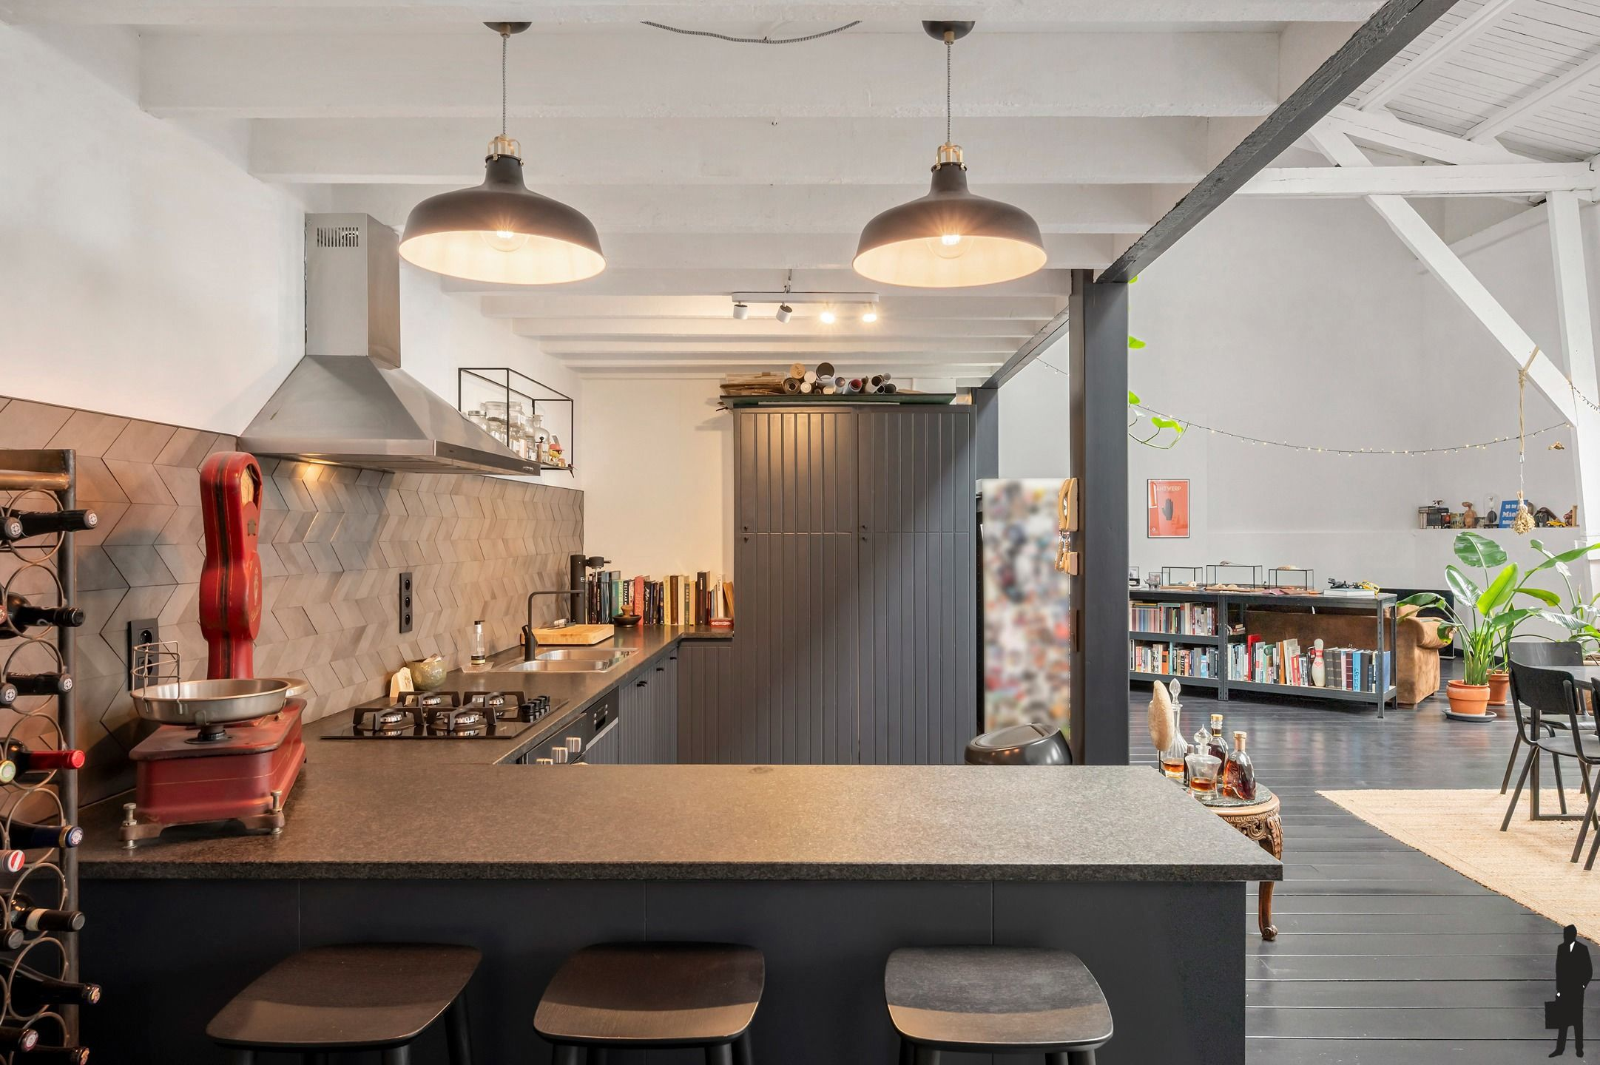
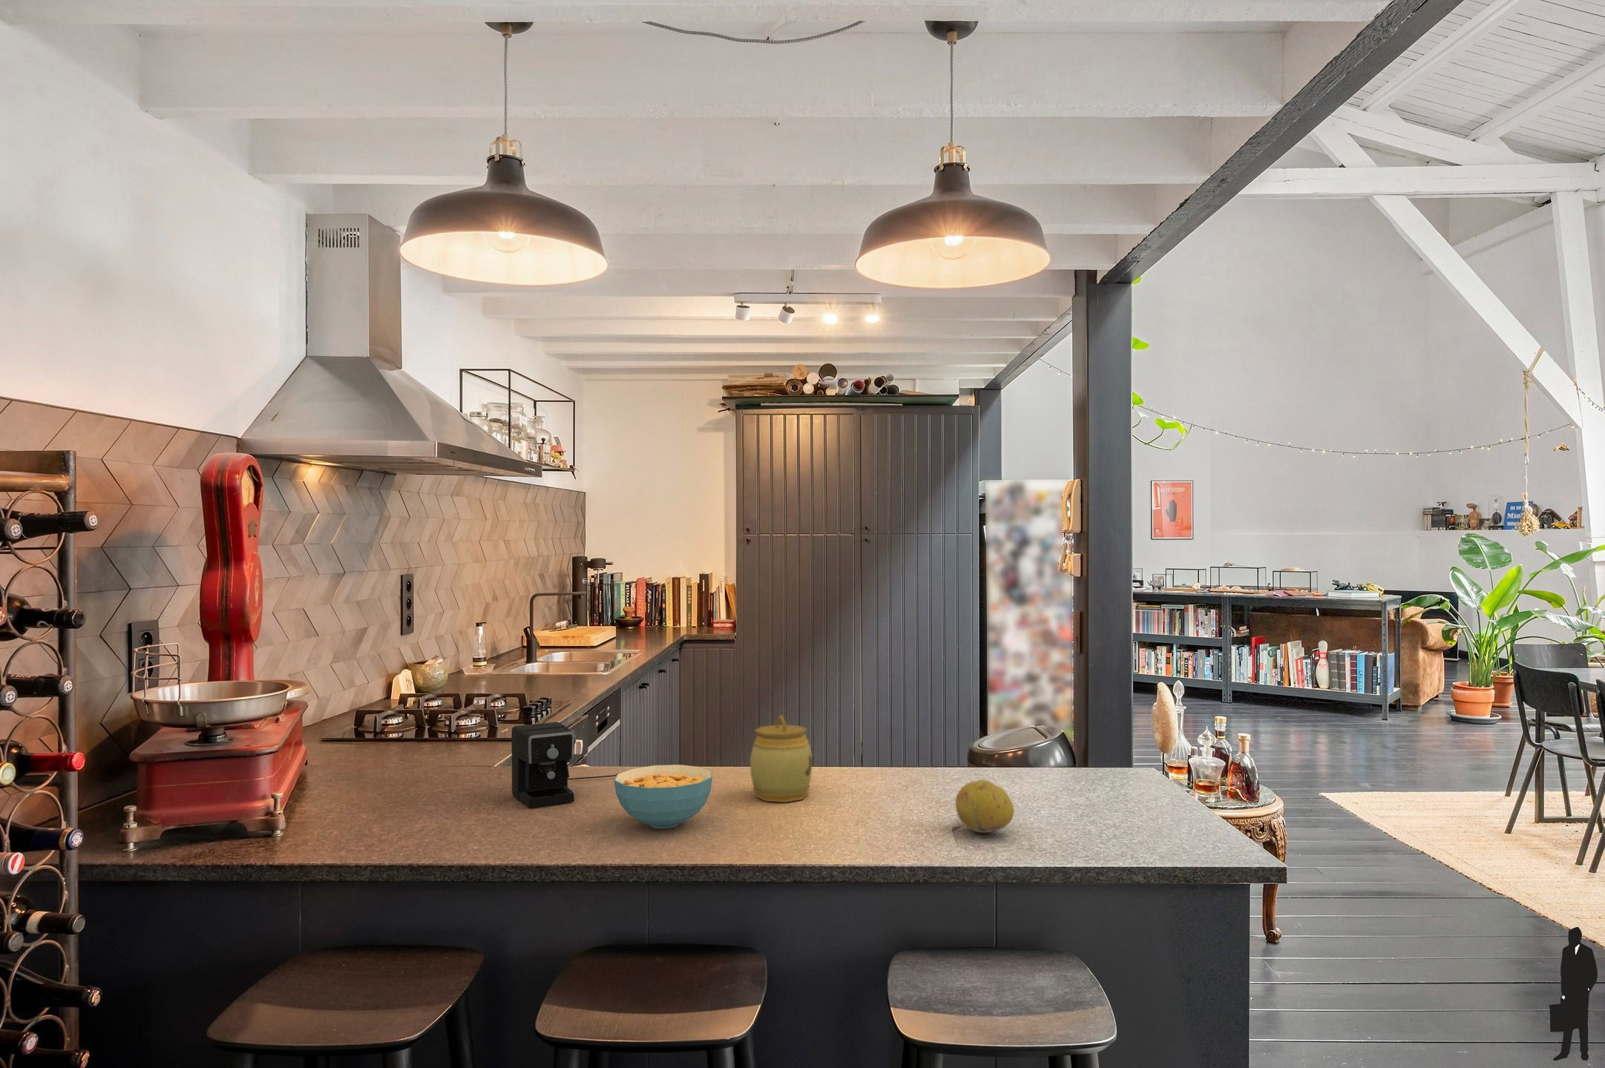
+ cereal bowl (664, 800)
+ fruit (984, 806)
+ coffee maker (572, 755)
+ jar (781, 755)
